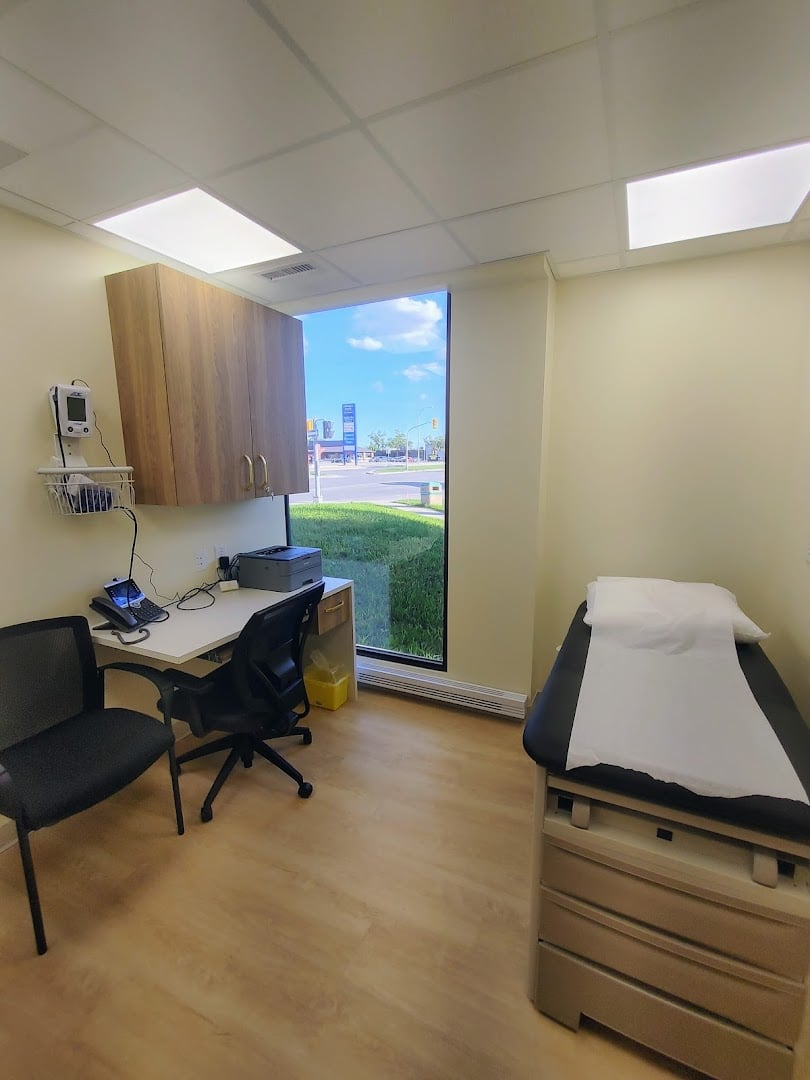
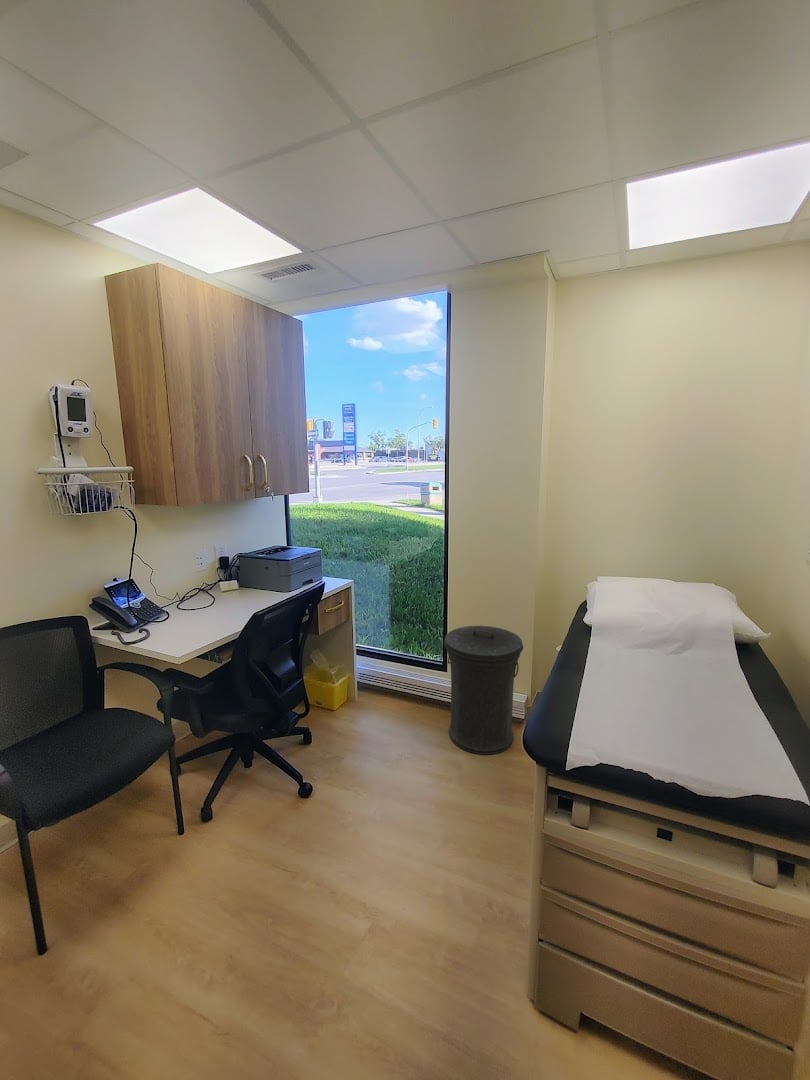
+ trash can (482, 683)
